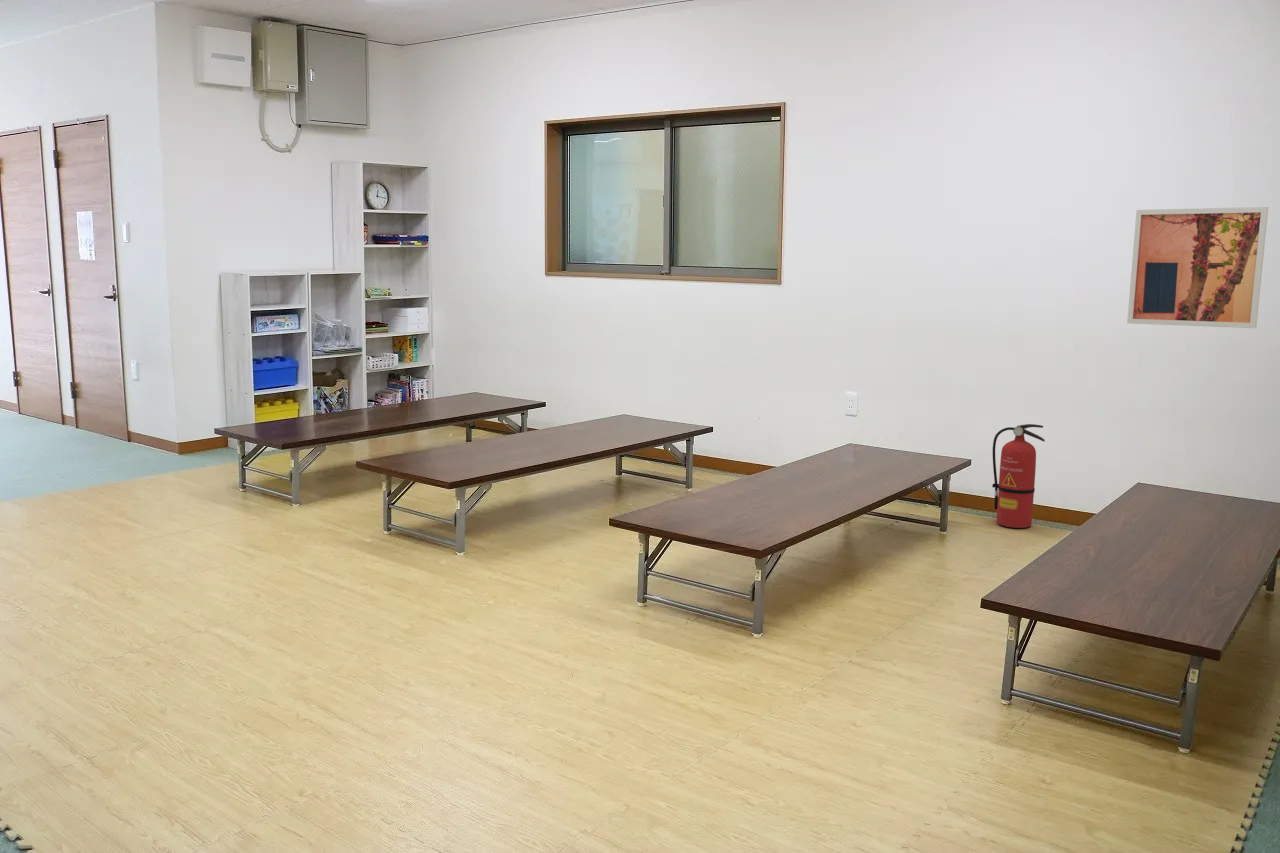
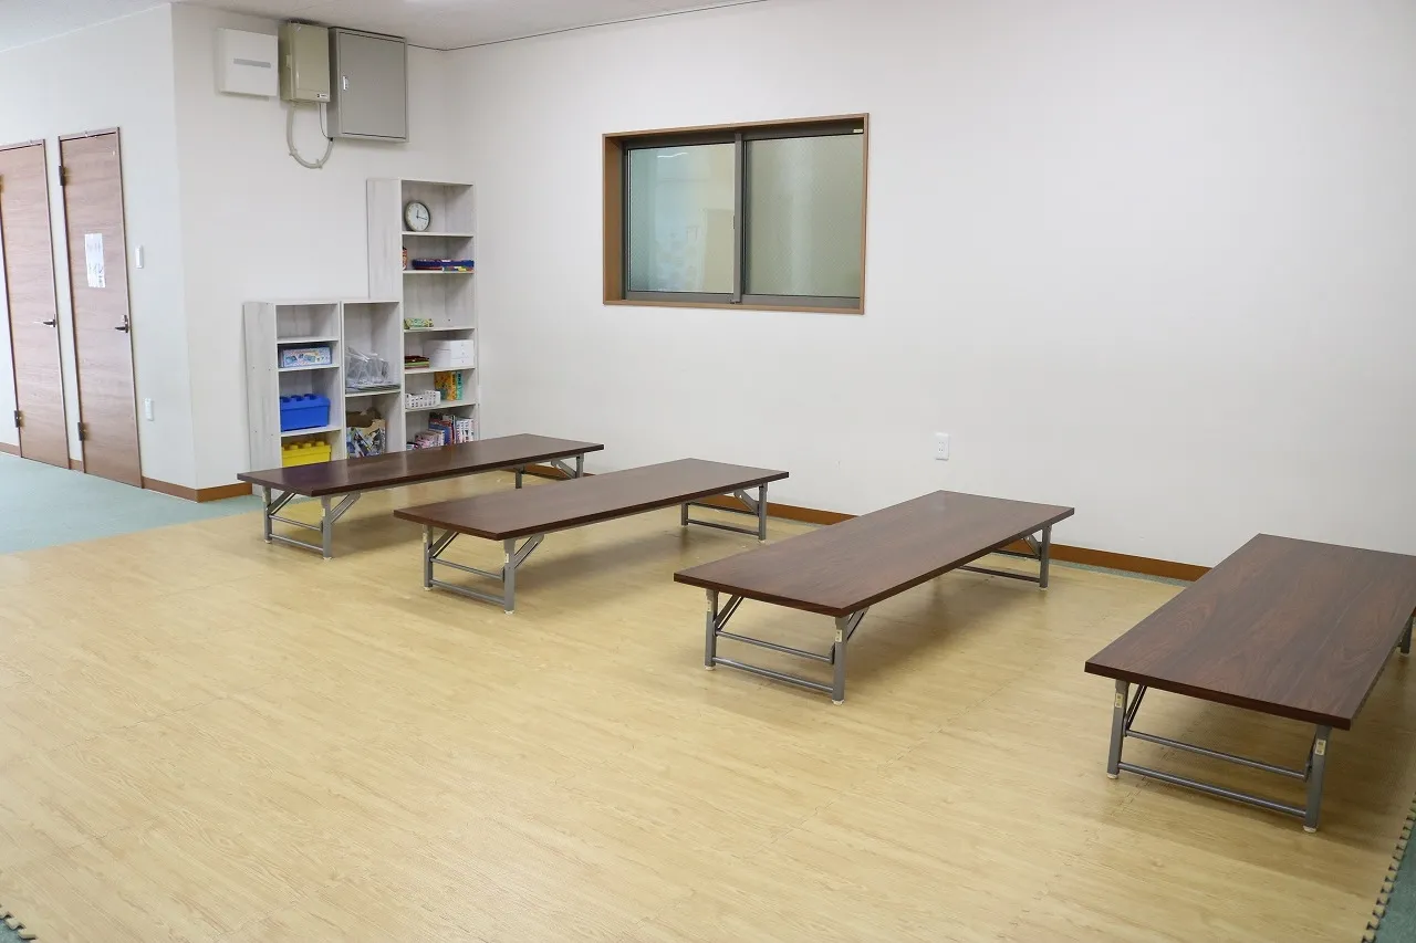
- wall art (1195, 267)
- fire extinguisher (1016, 474)
